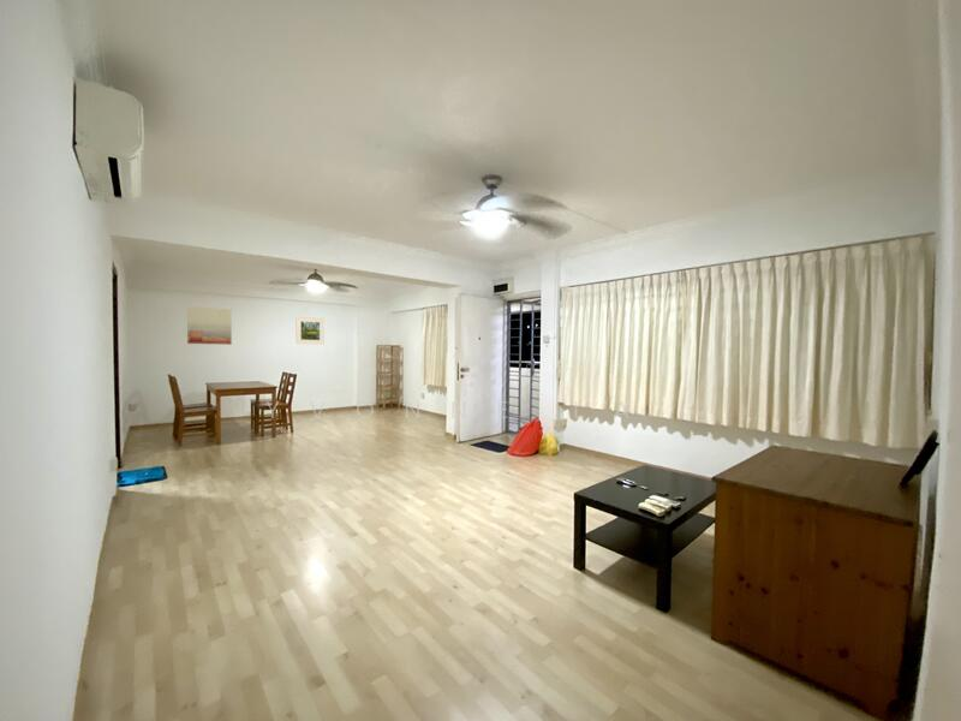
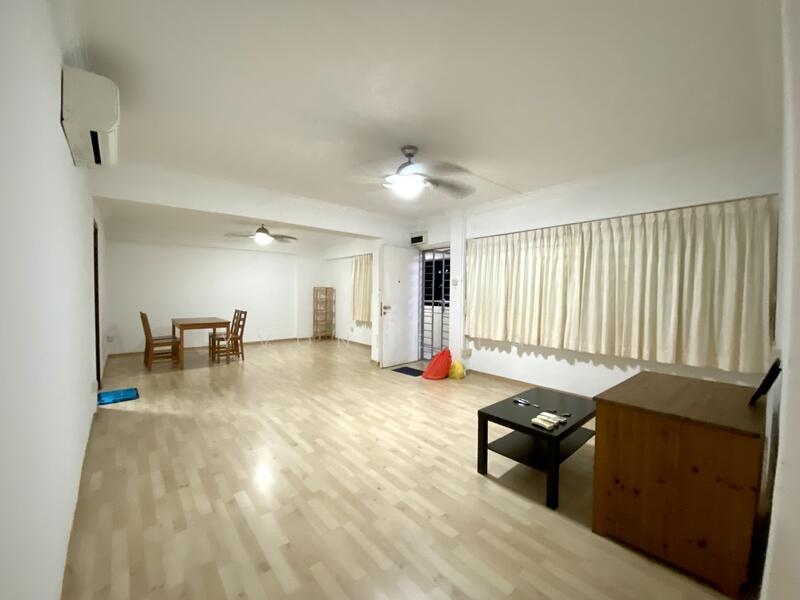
- wall art (209, 326)
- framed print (310, 330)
